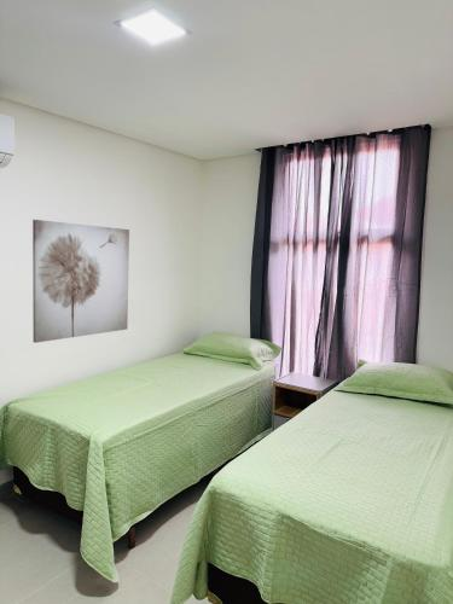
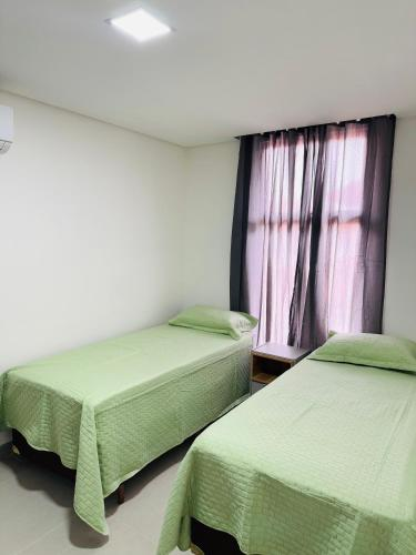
- wall art (85, 280)
